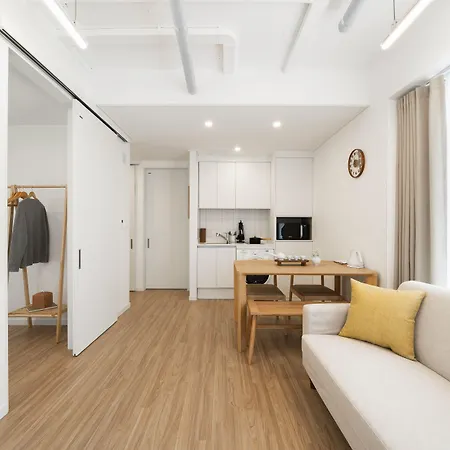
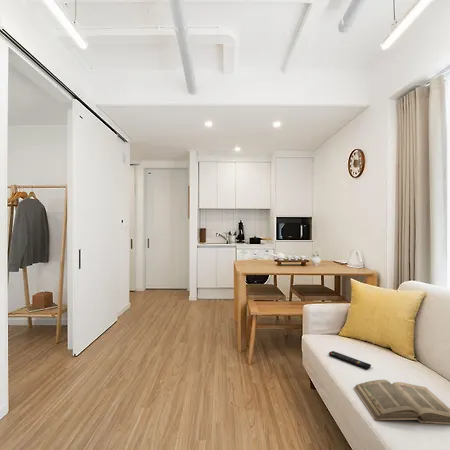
+ remote control (348, 359)
+ book (403, 399)
